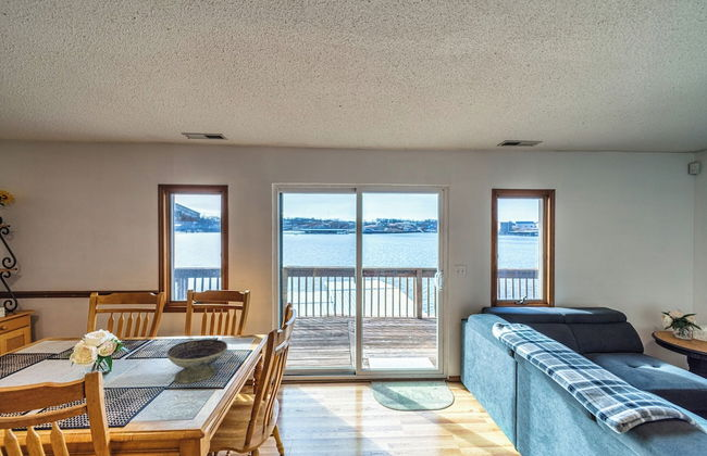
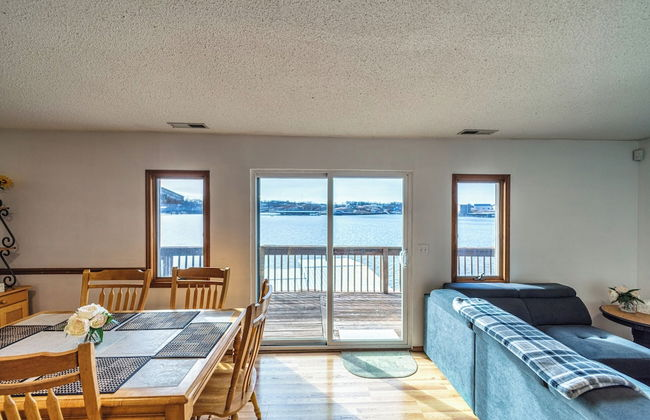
- decorative bowl (198, 359)
